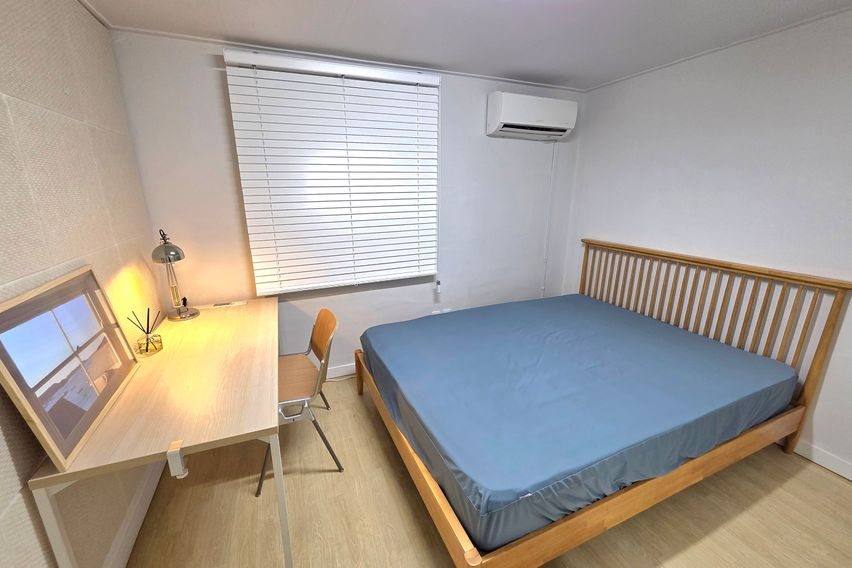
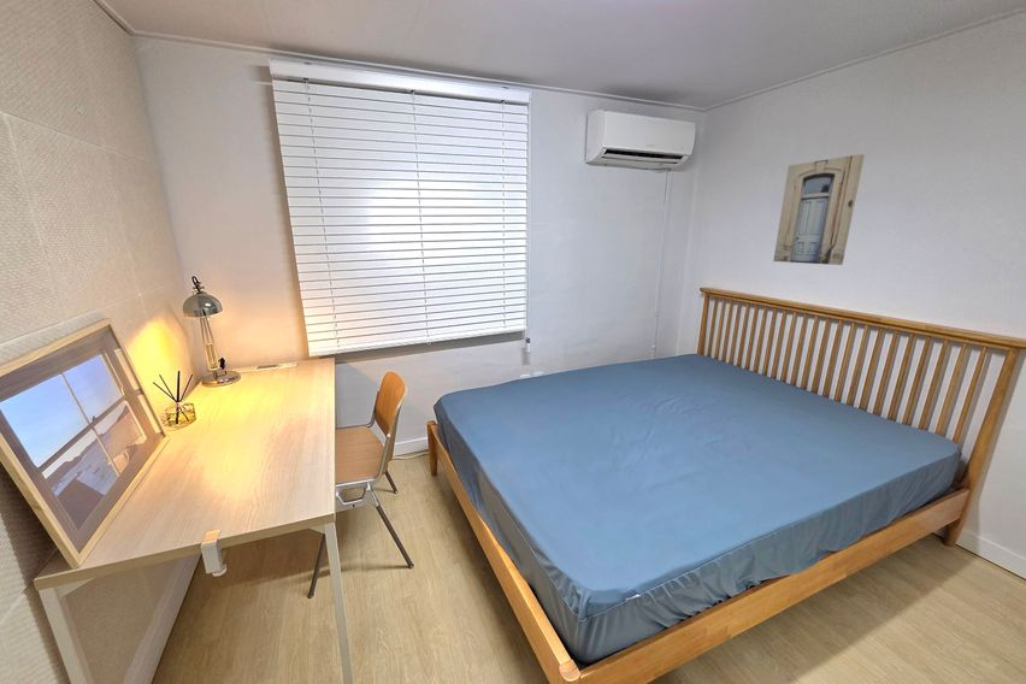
+ wall art (814, 213)
